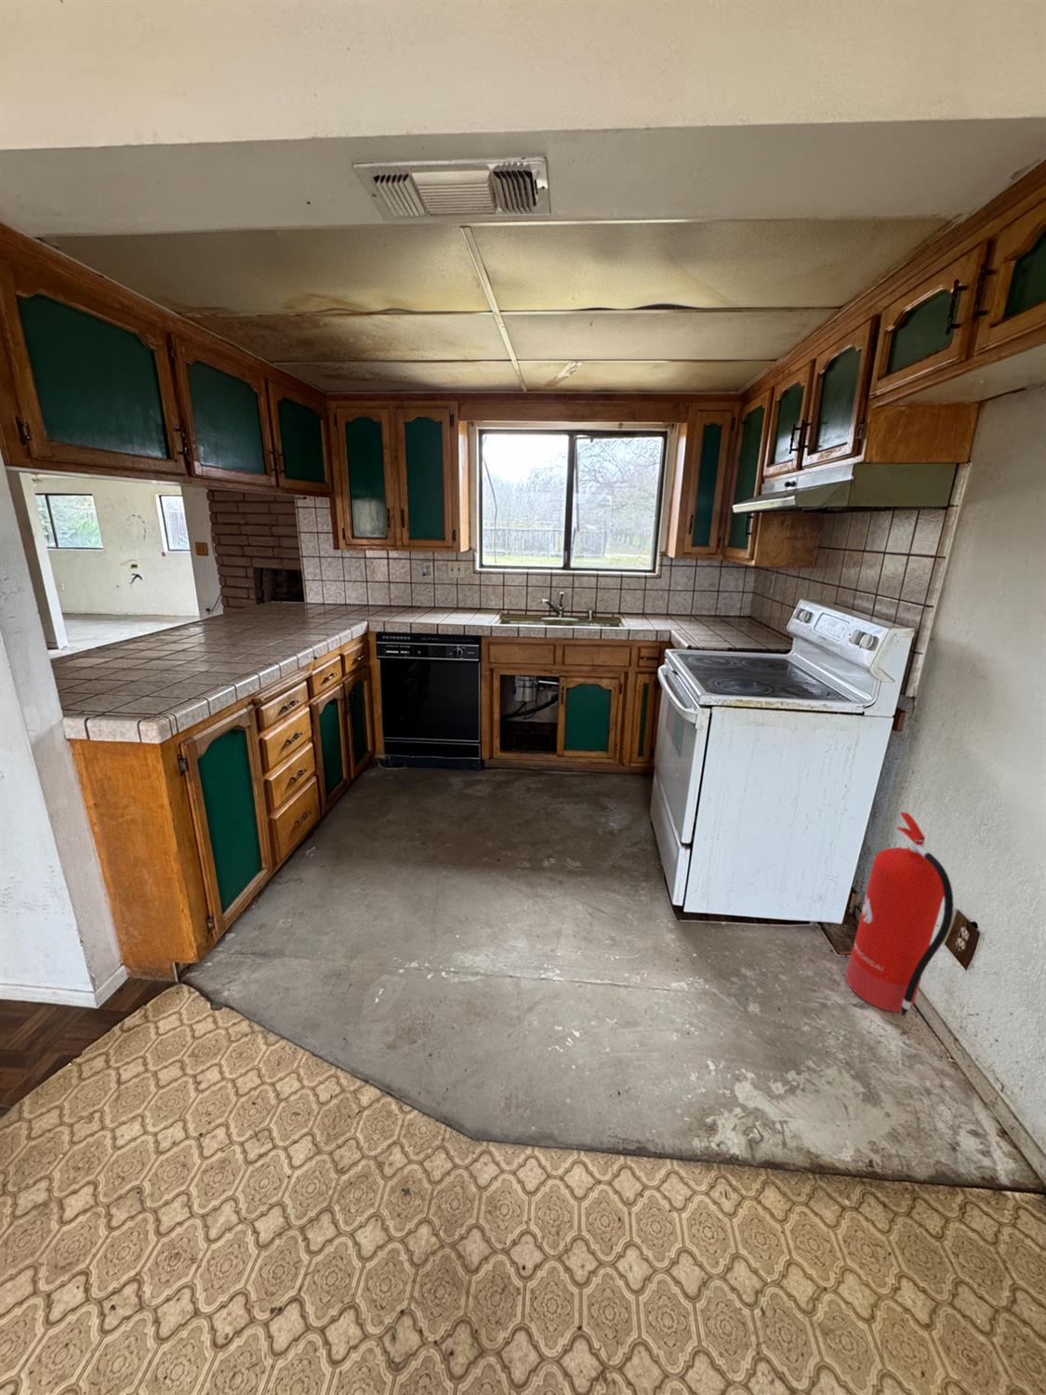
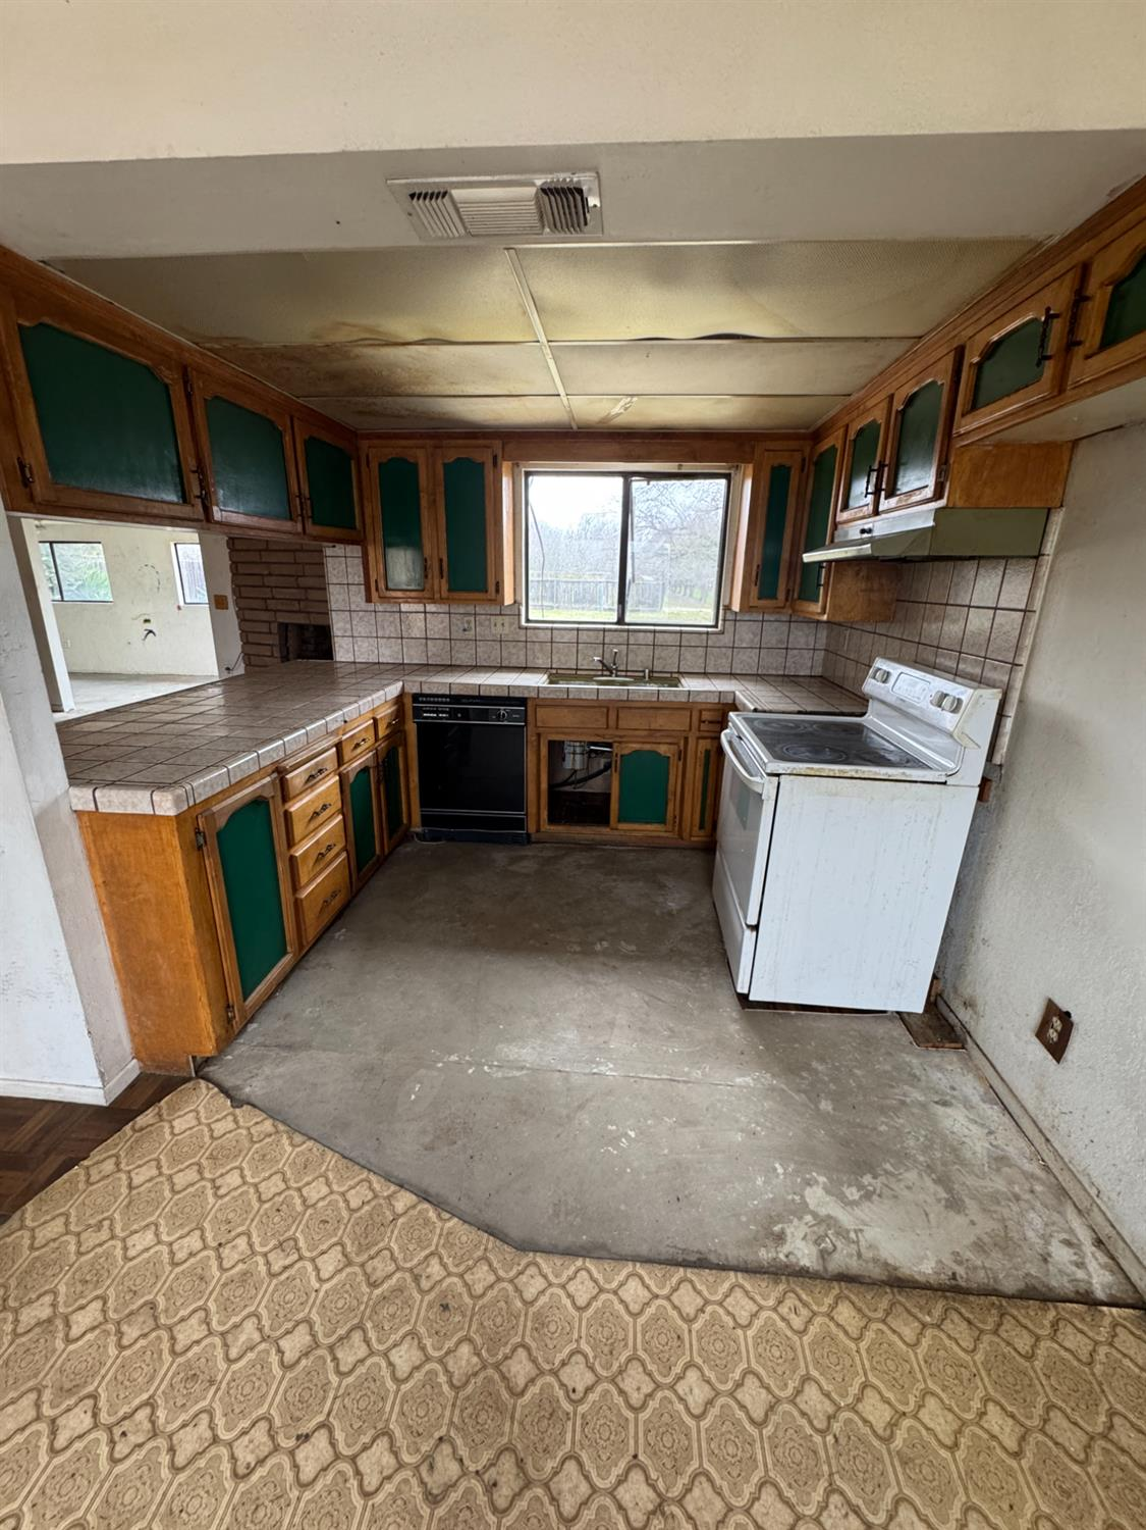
- fire extinguisher (909, 923)
